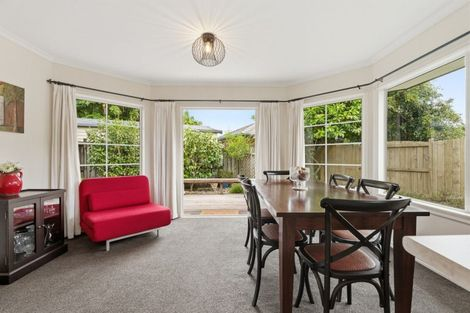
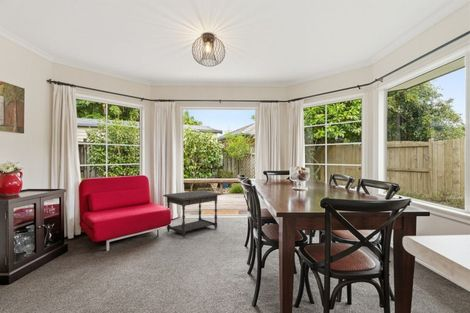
+ side table (199, 212)
